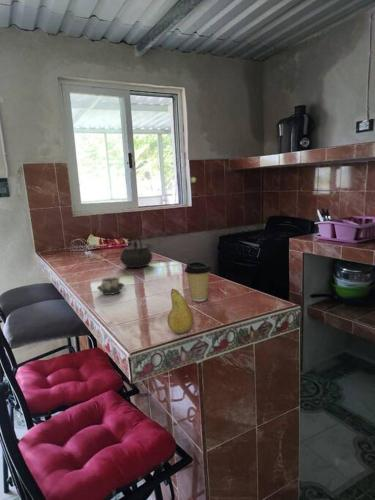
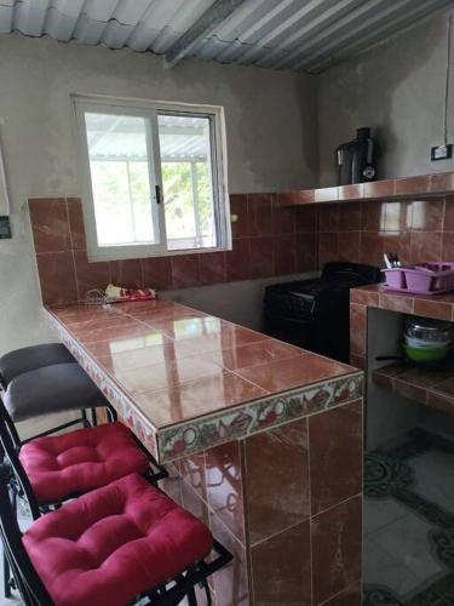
- cup (110, 285)
- coffee cup (198, 281)
- fruit (180, 309)
- kettle (134, 248)
